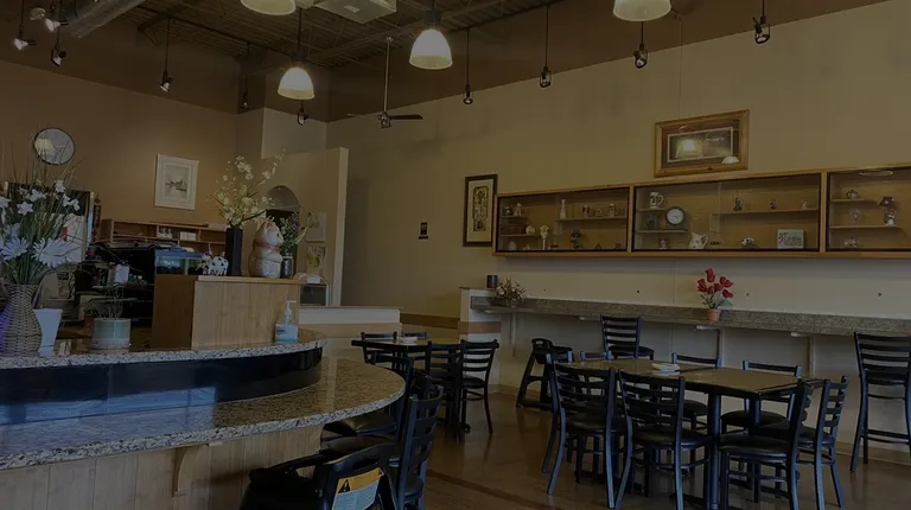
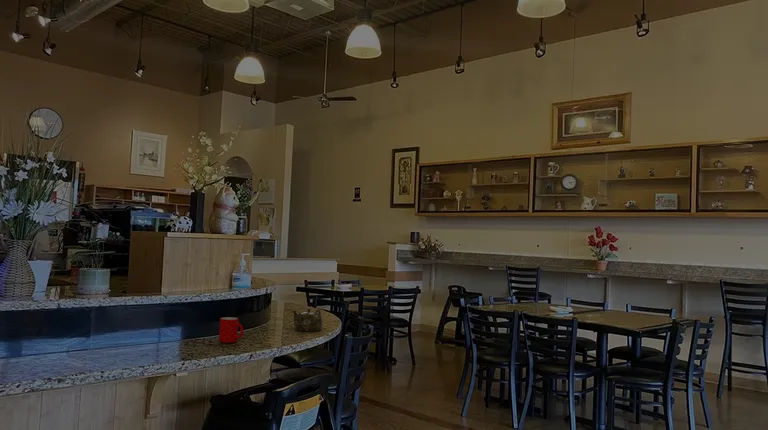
+ cup (232, 330)
+ teapot (307, 319)
